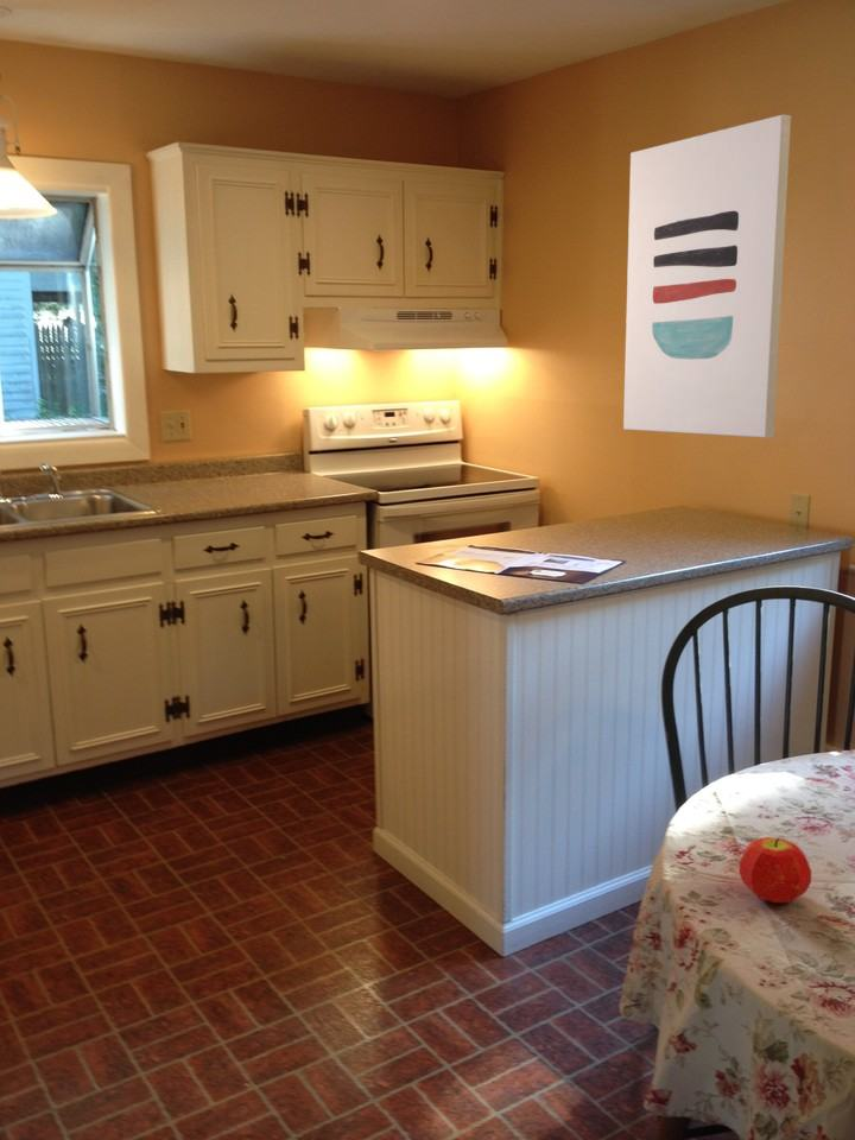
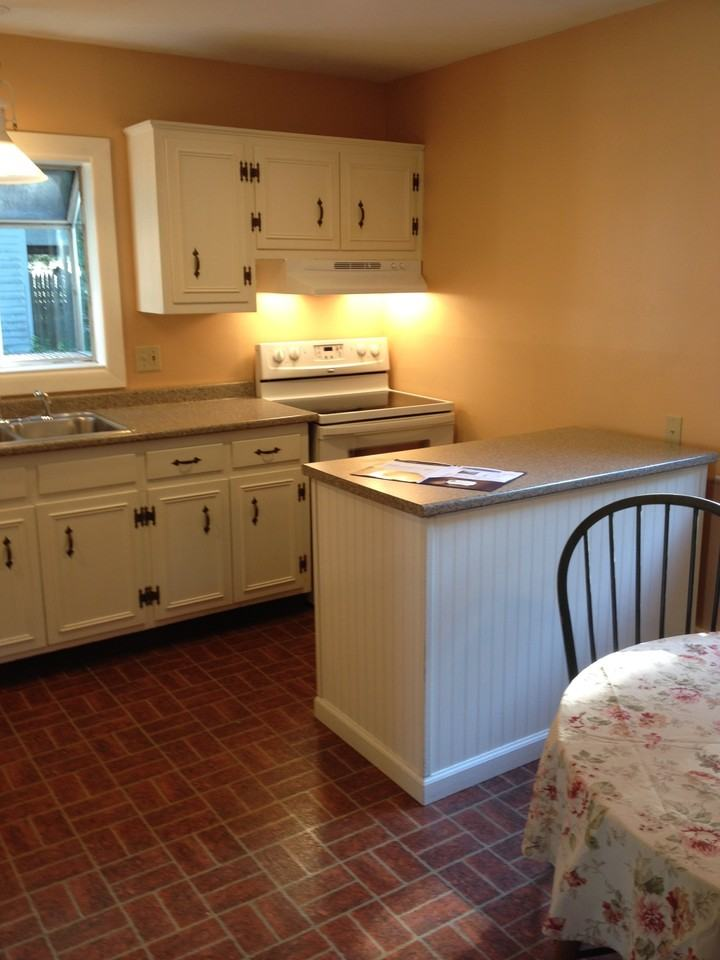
- fruit (775, 866)
- wall art (698, 287)
